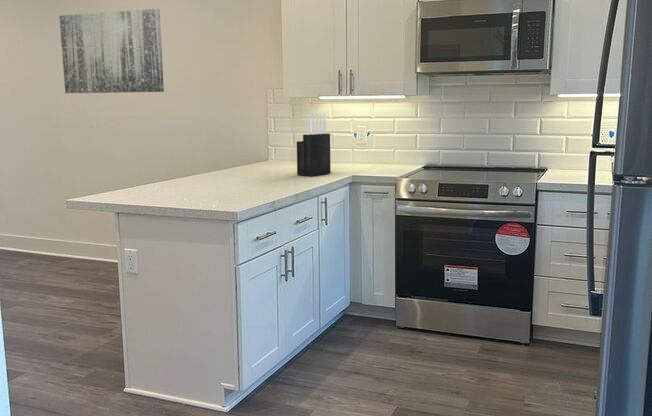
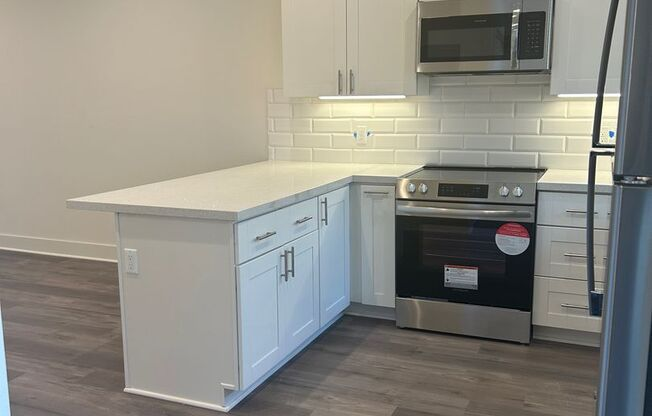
- knife block (312, 144)
- wall art (110, 53)
